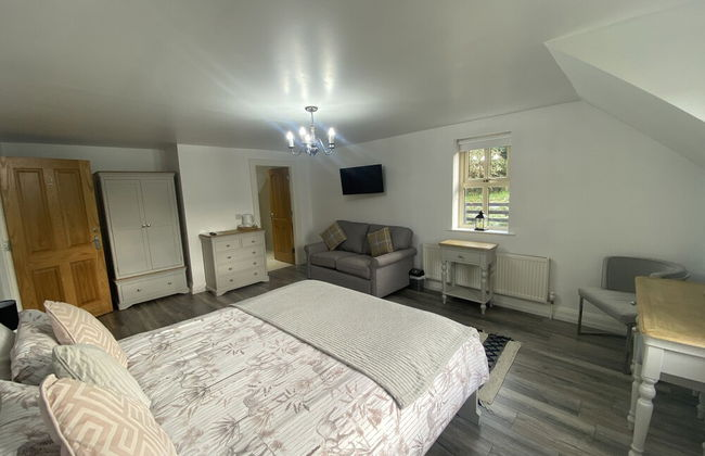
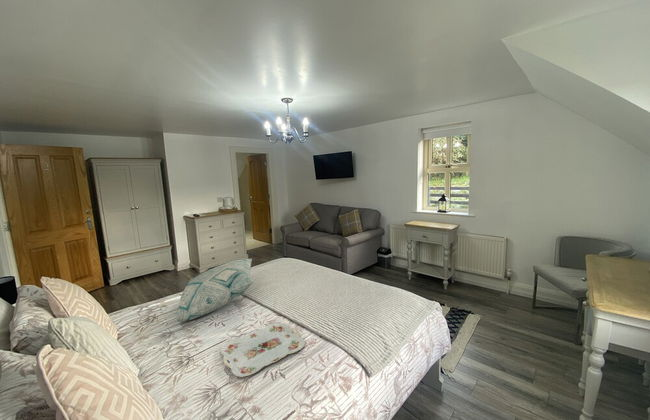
+ serving tray (263, 346)
+ decorative pillow (220, 285)
